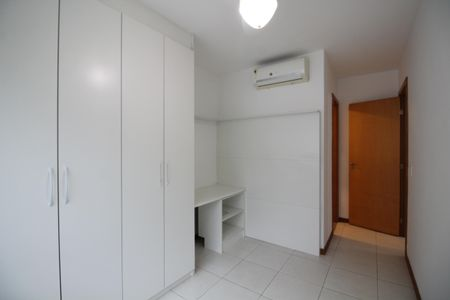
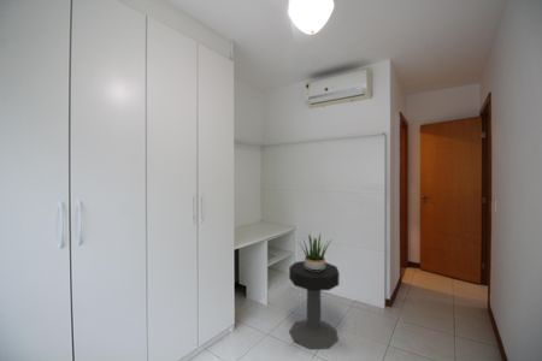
+ potted plant (314, 250)
+ side table (313, 301)
